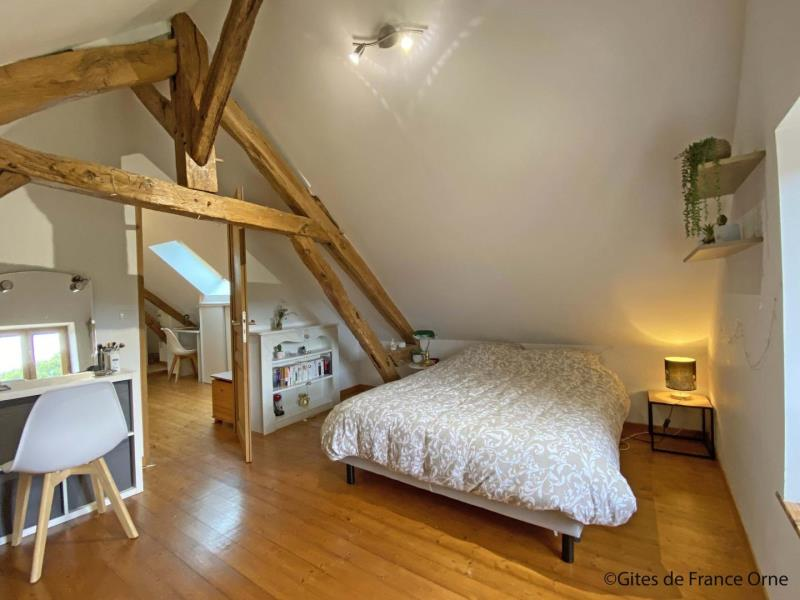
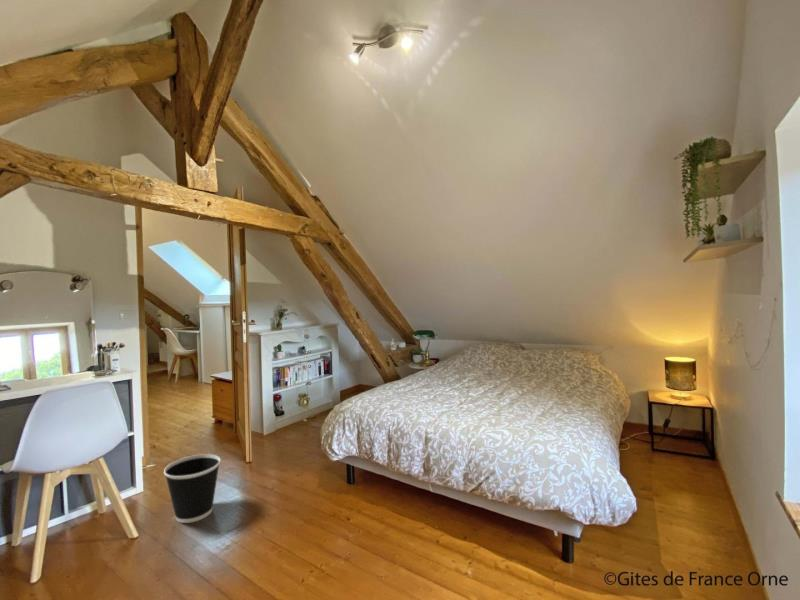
+ wastebasket (193, 489)
